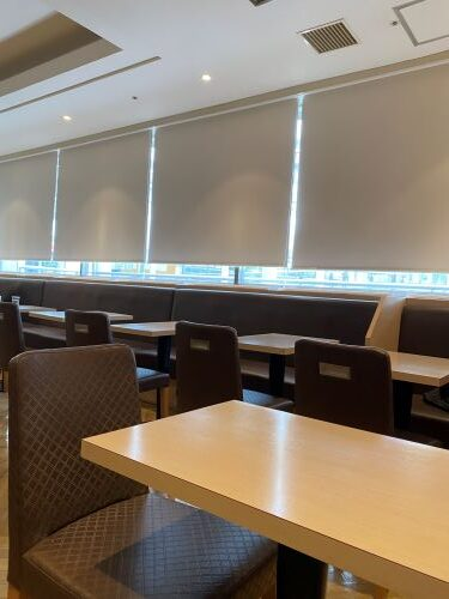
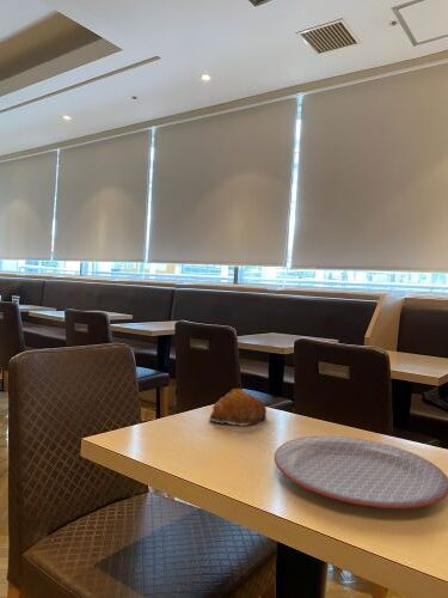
+ croissant (239, 403)
+ plate (357, 470)
